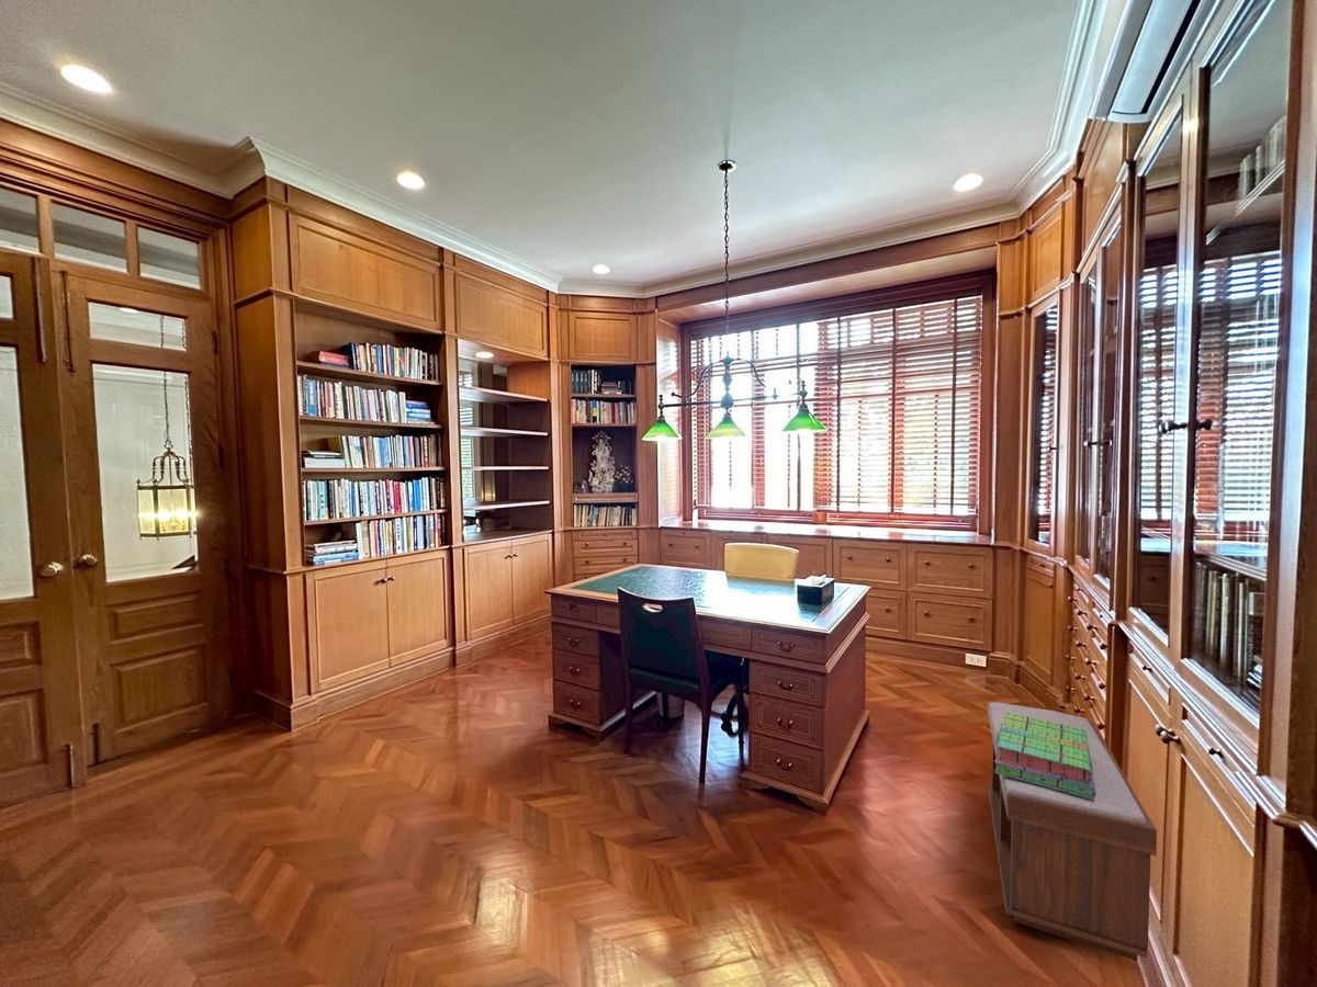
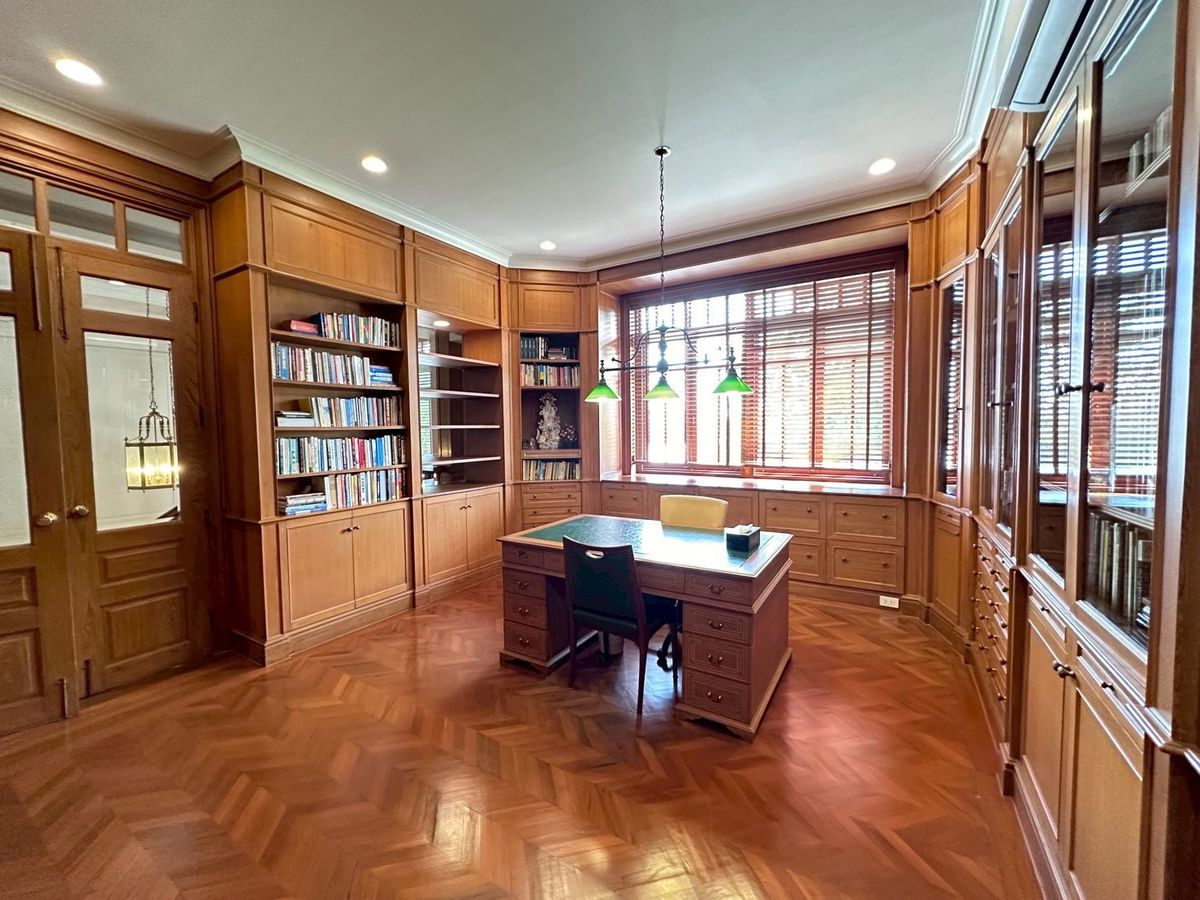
- bench (1051, 807)
- stack of books (1043, 749)
